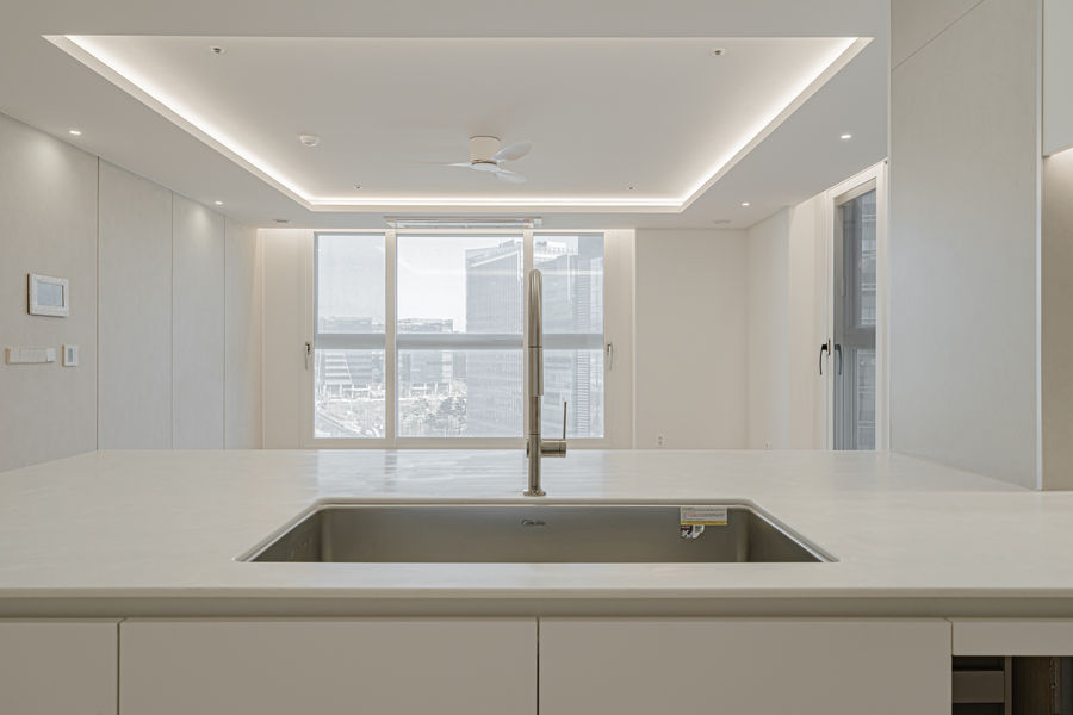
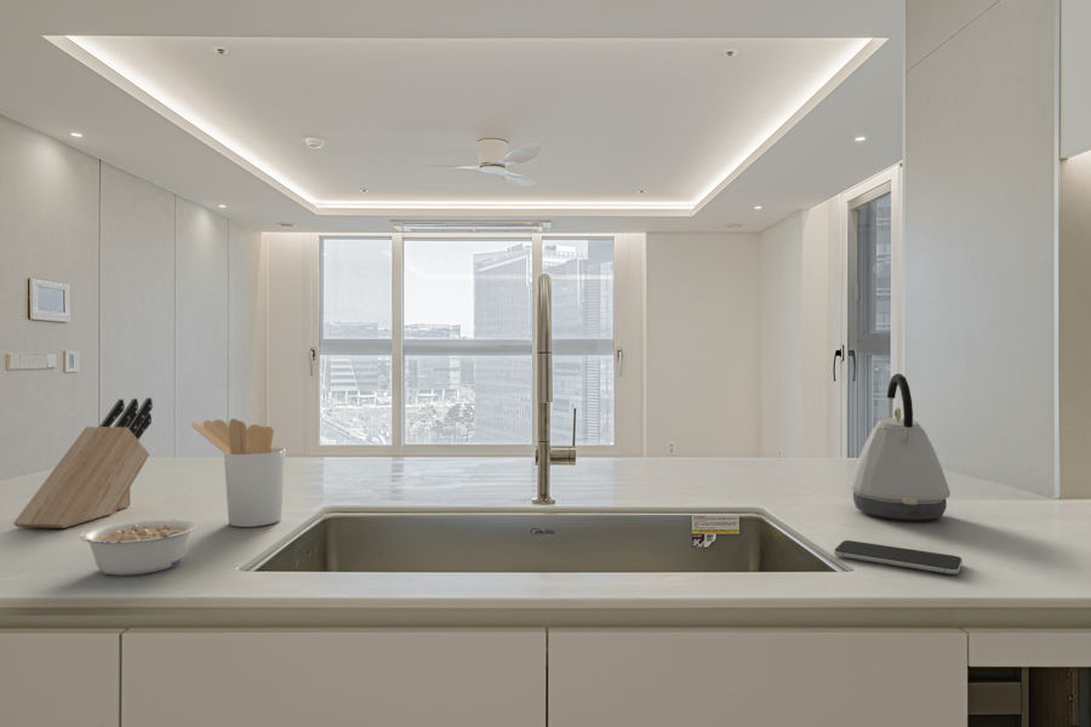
+ kettle (897, 442)
+ legume (144, 543)
+ utensil holder (240, 468)
+ knife block (95, 456)
+ smartphone (896, 556)
